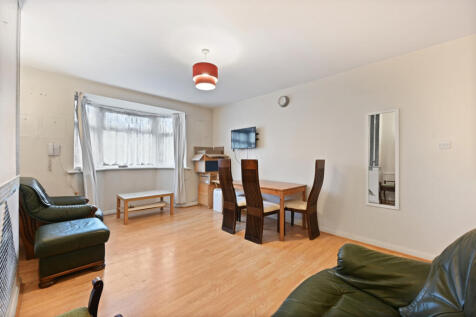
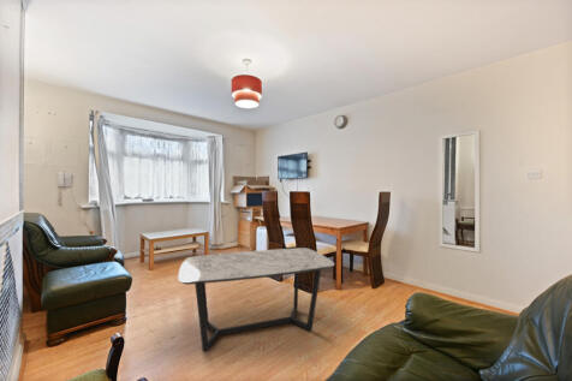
+ coffee table (256, 278)
